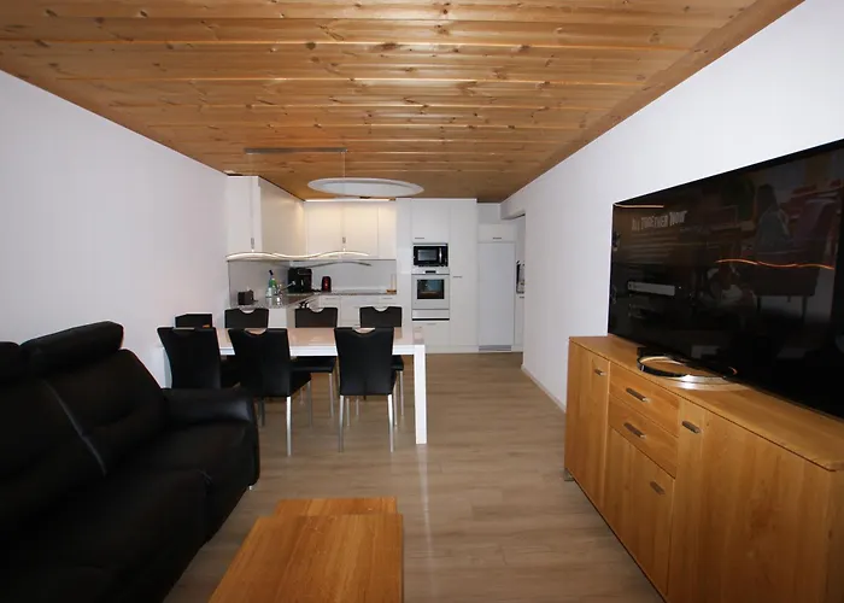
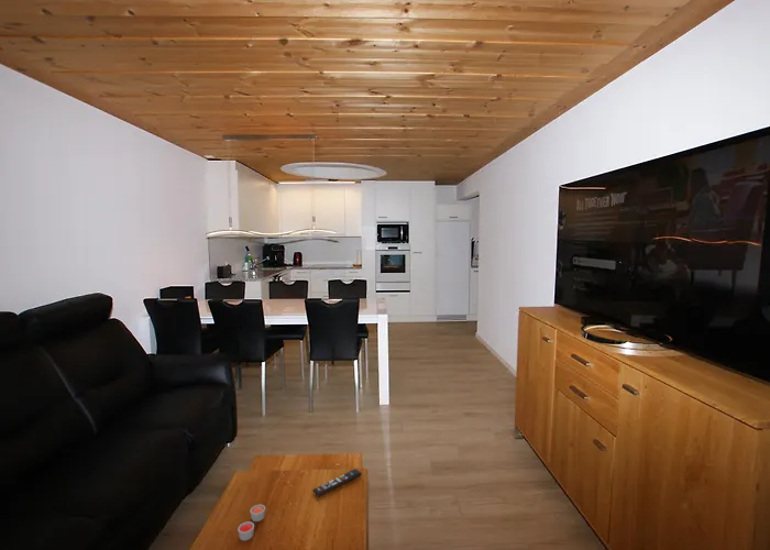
+ candle (253, 520)
+ remote control (338, 482)
